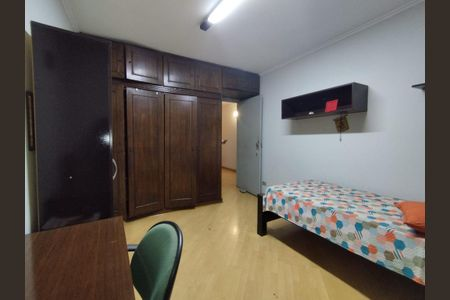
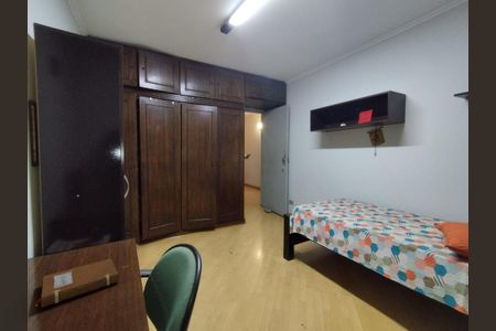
+ notebook (79, 279)
